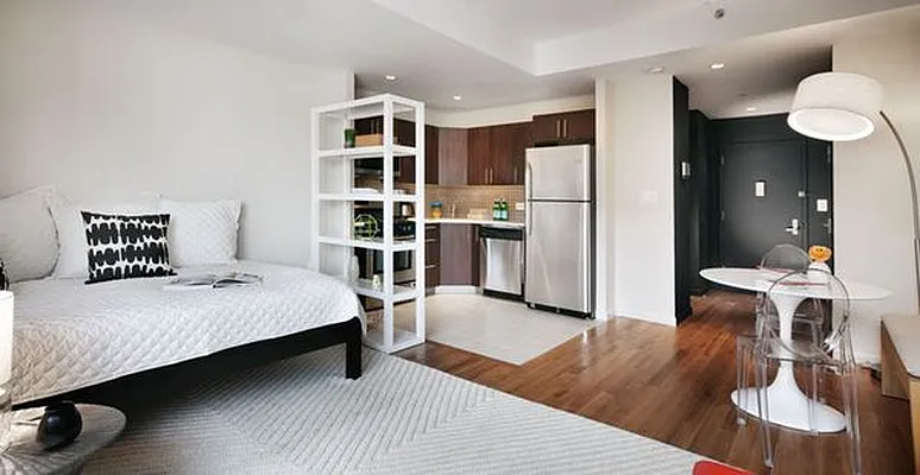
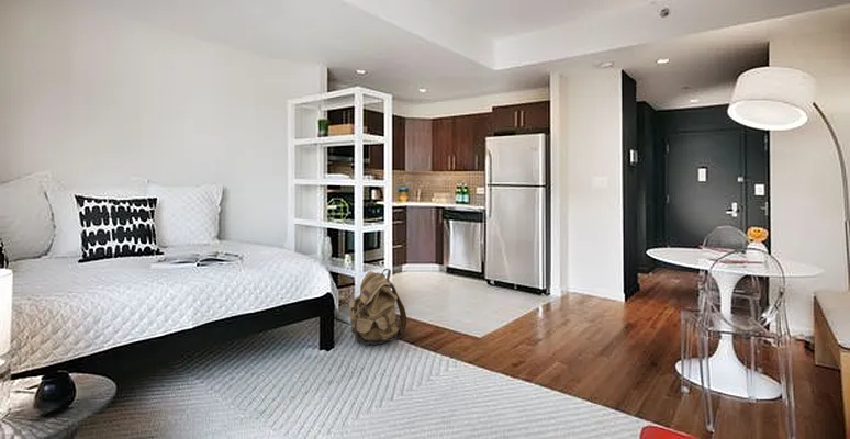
+ backpack (376, 303)
